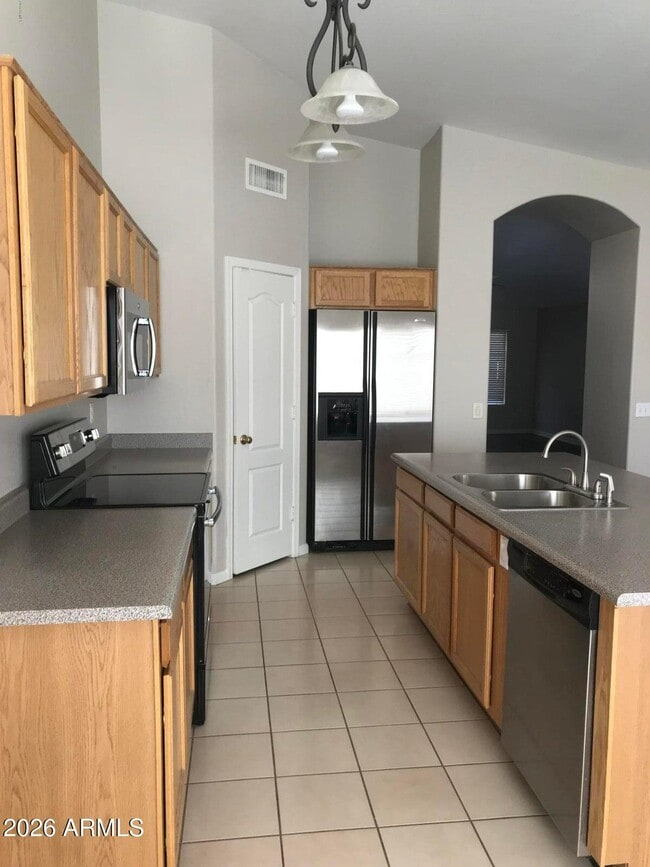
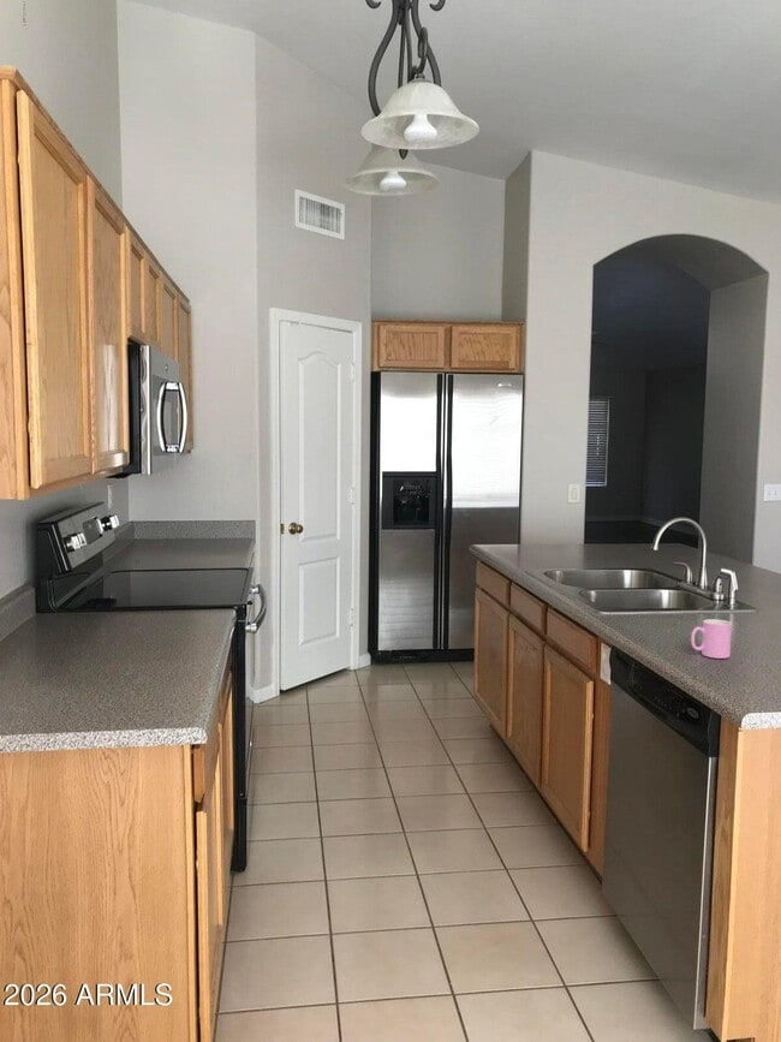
+ cup (710, 638)
